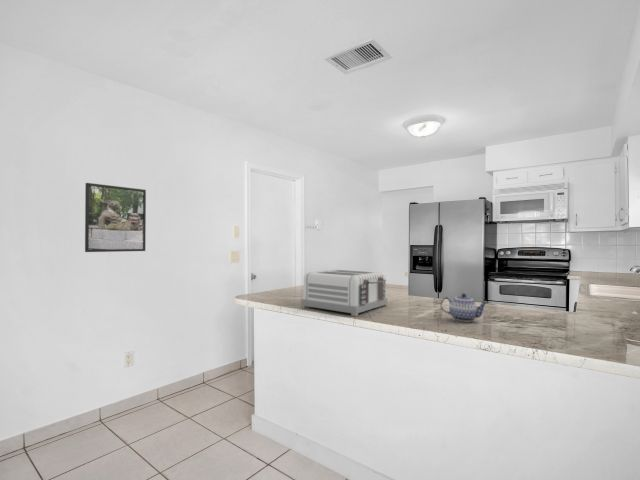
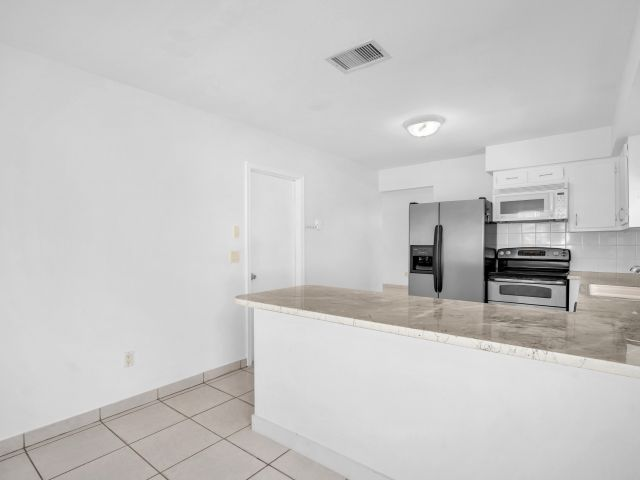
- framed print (117, 219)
- toaster (348, 289)
- teapot (463, 306)
